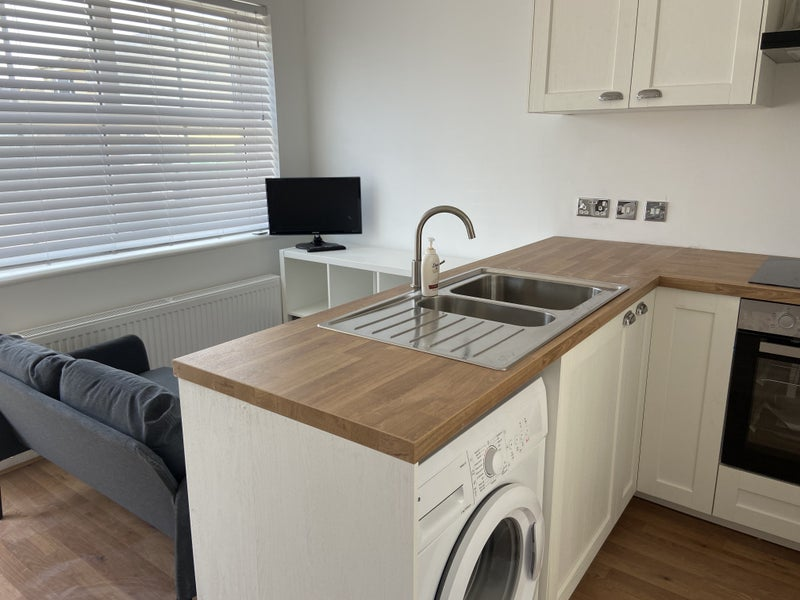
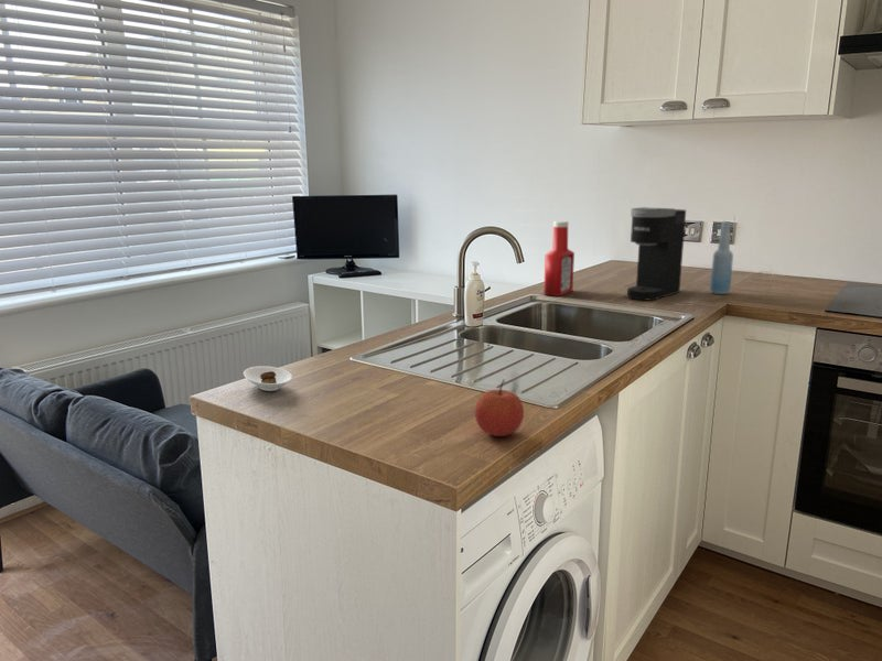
+ coffee maker (656, 251)
+ soap bottle (559, 257)
+ bottle (722, 257)
+ apple (498, 407)
+ saucer (267, 379)
